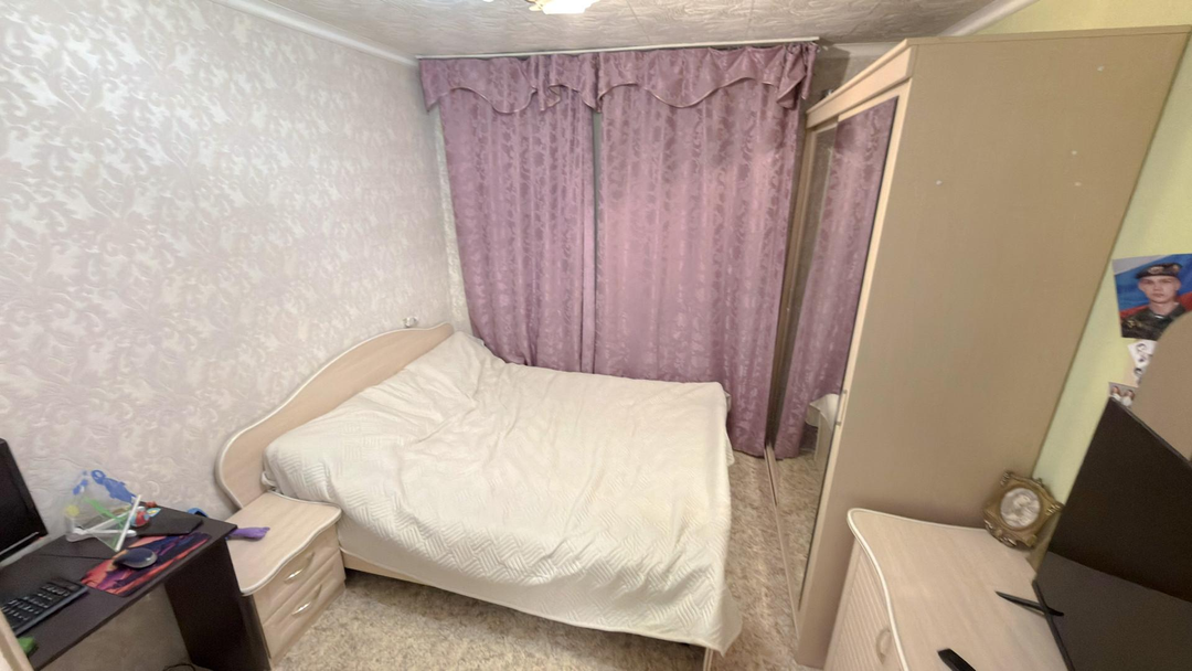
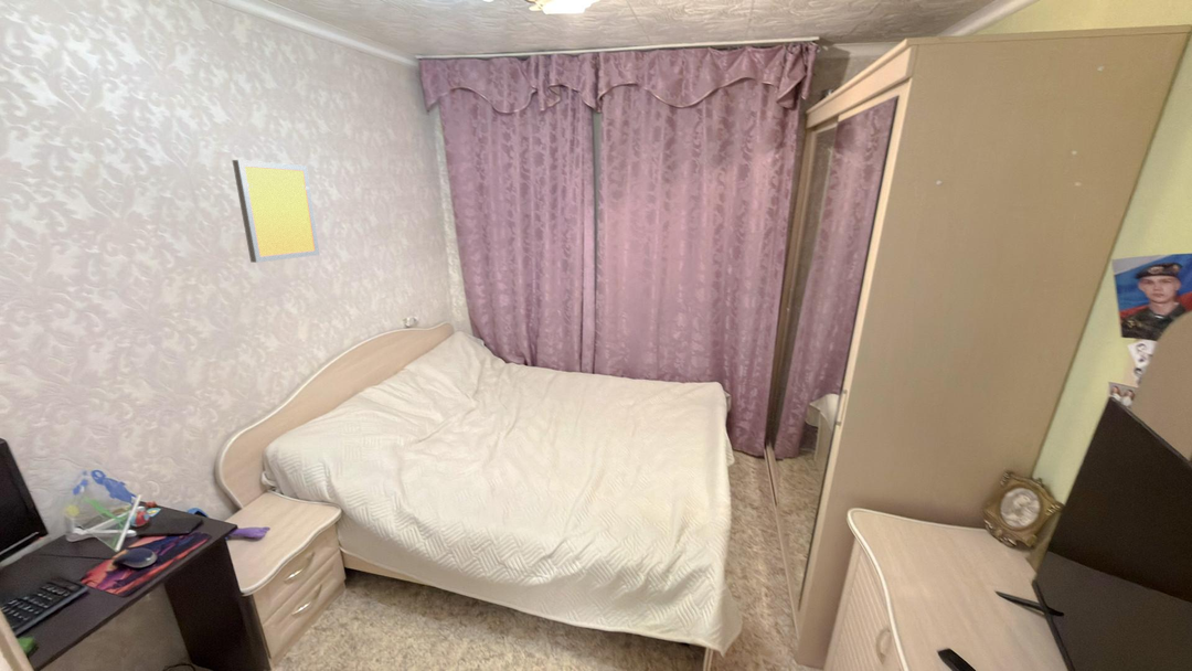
+ wall art (279, 212)
